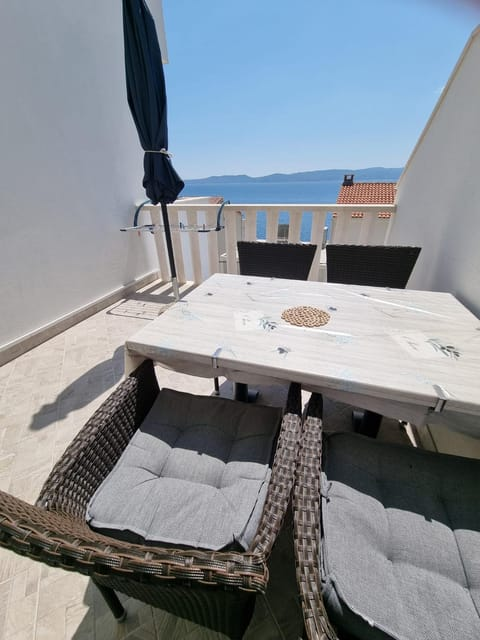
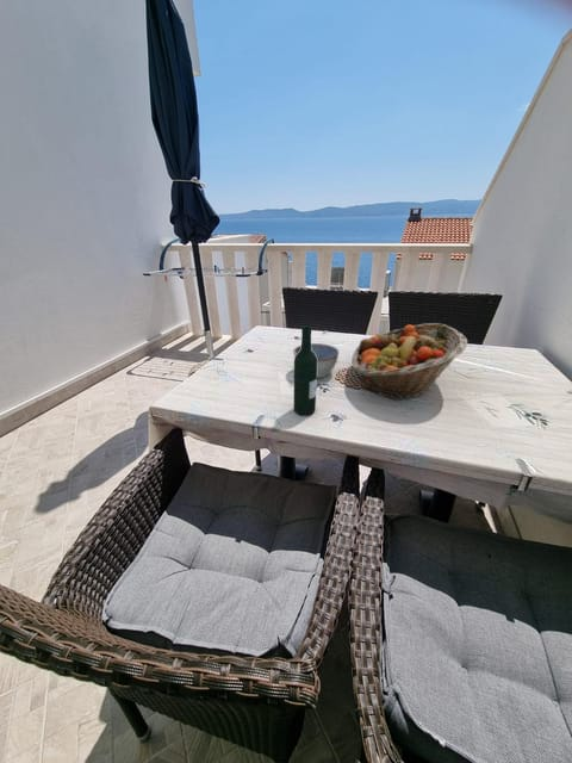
+ fruit basket (403, 355)
+ bowl (317, 361)
+ wine bottle (305, 371)
